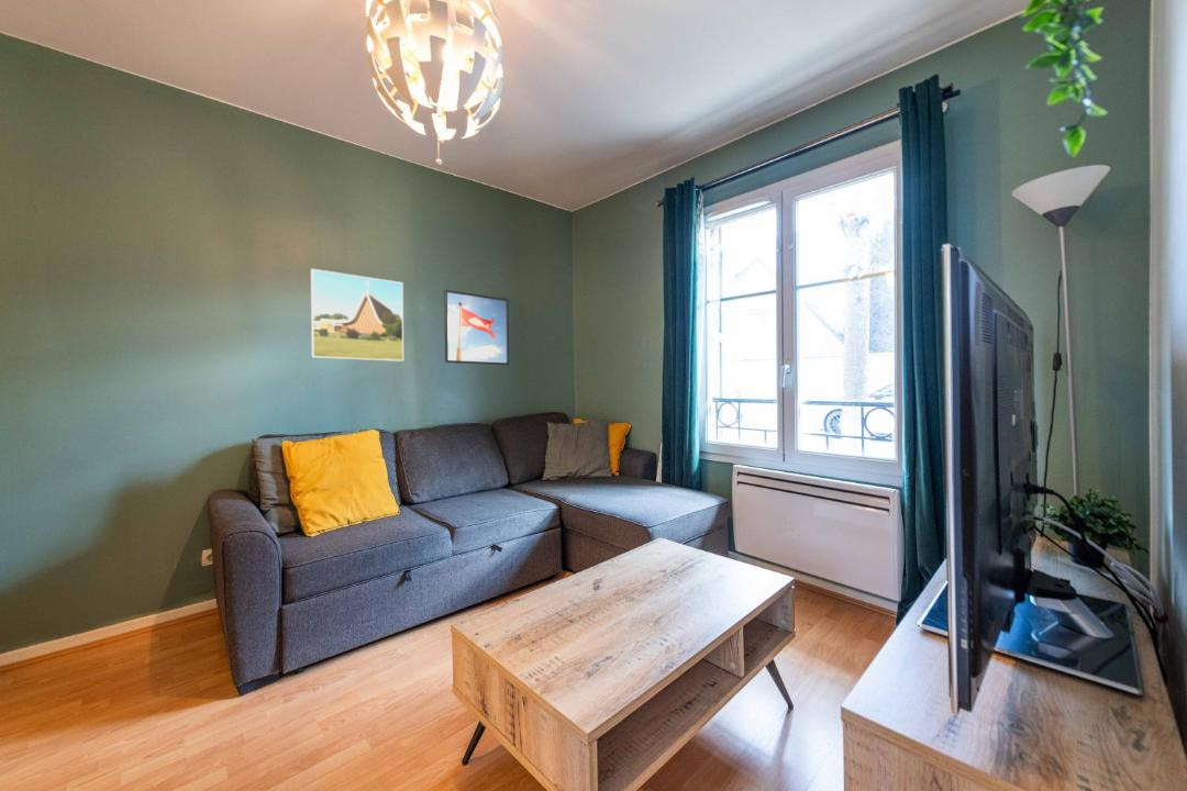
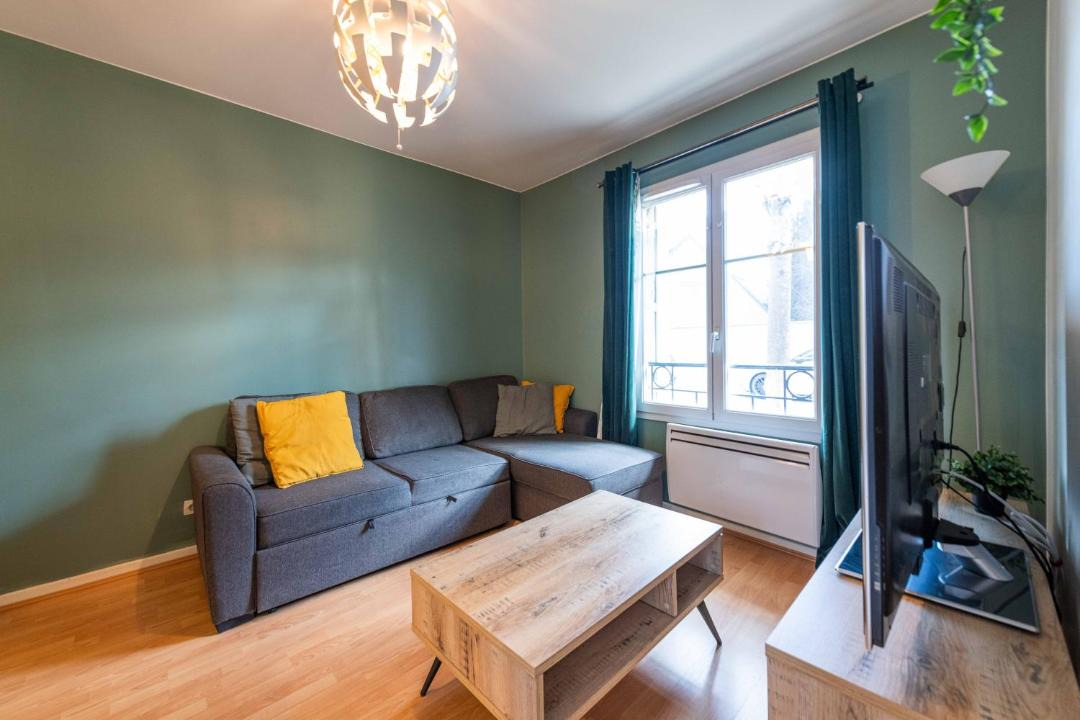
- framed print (478, 328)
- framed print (359, 317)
